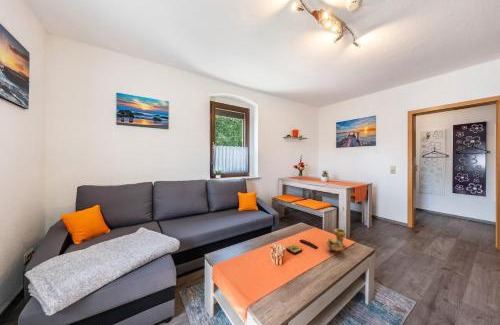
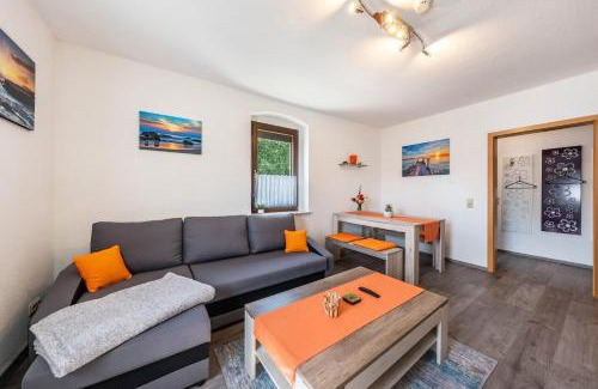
- decorative bowl (337, 241)
